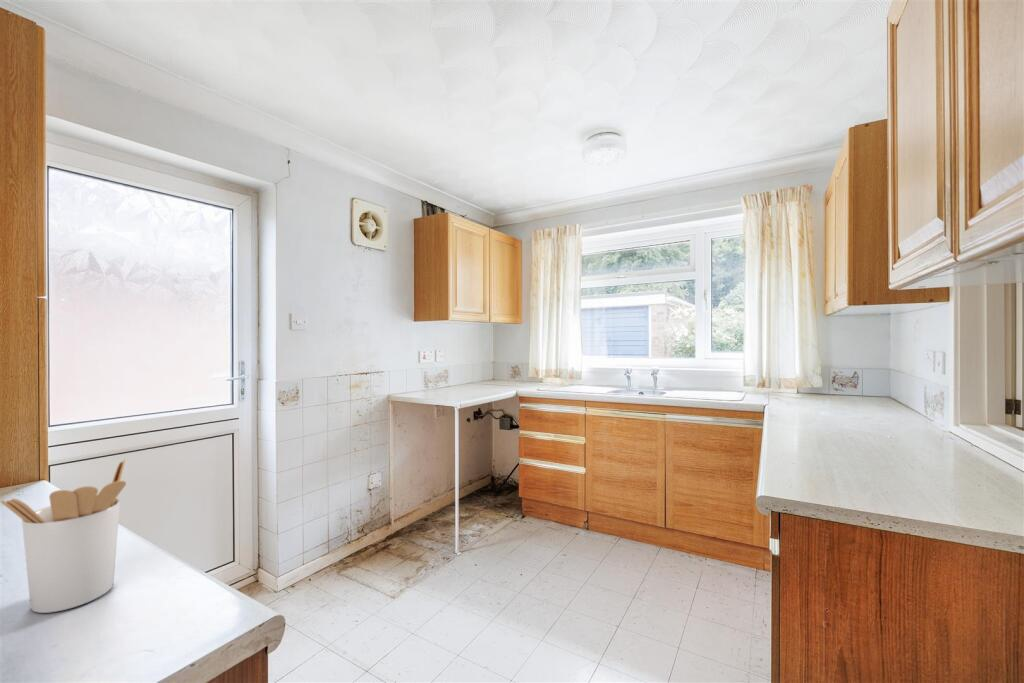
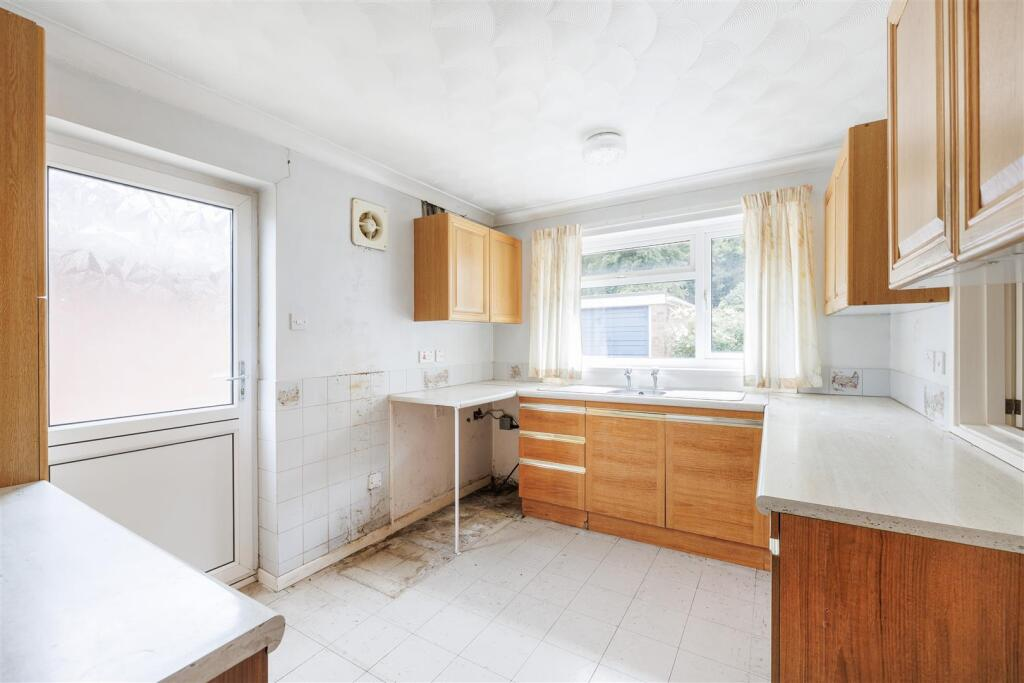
- utensil holder (79, 535)
